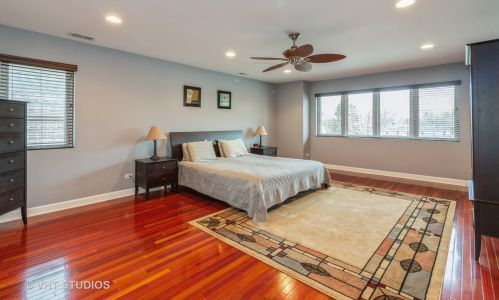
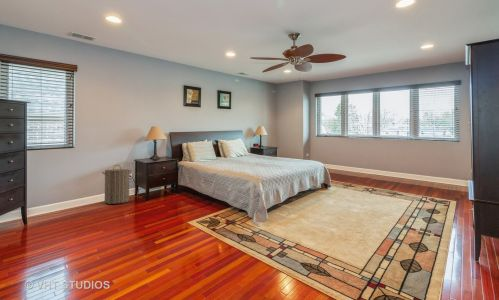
+ laundry hamper (117, 183)
